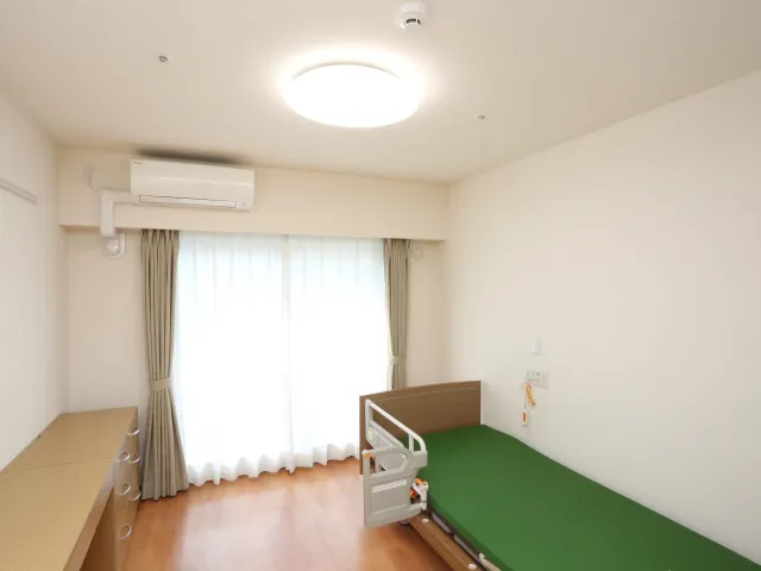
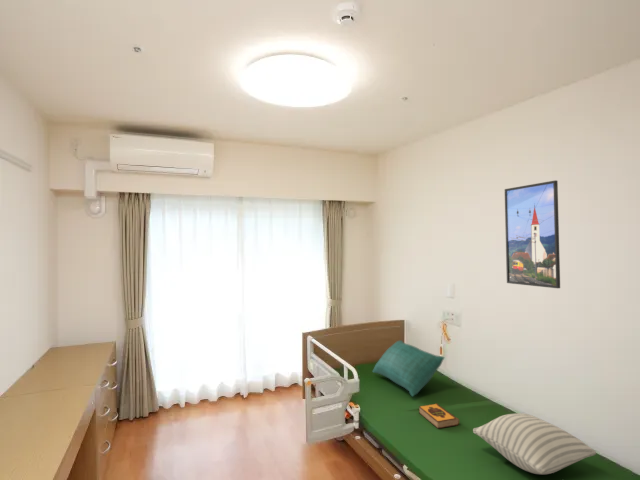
+ hardback book (438, 415)
+ cushion (406, 365)
+ pillow (530, 441)
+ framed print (530, 235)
